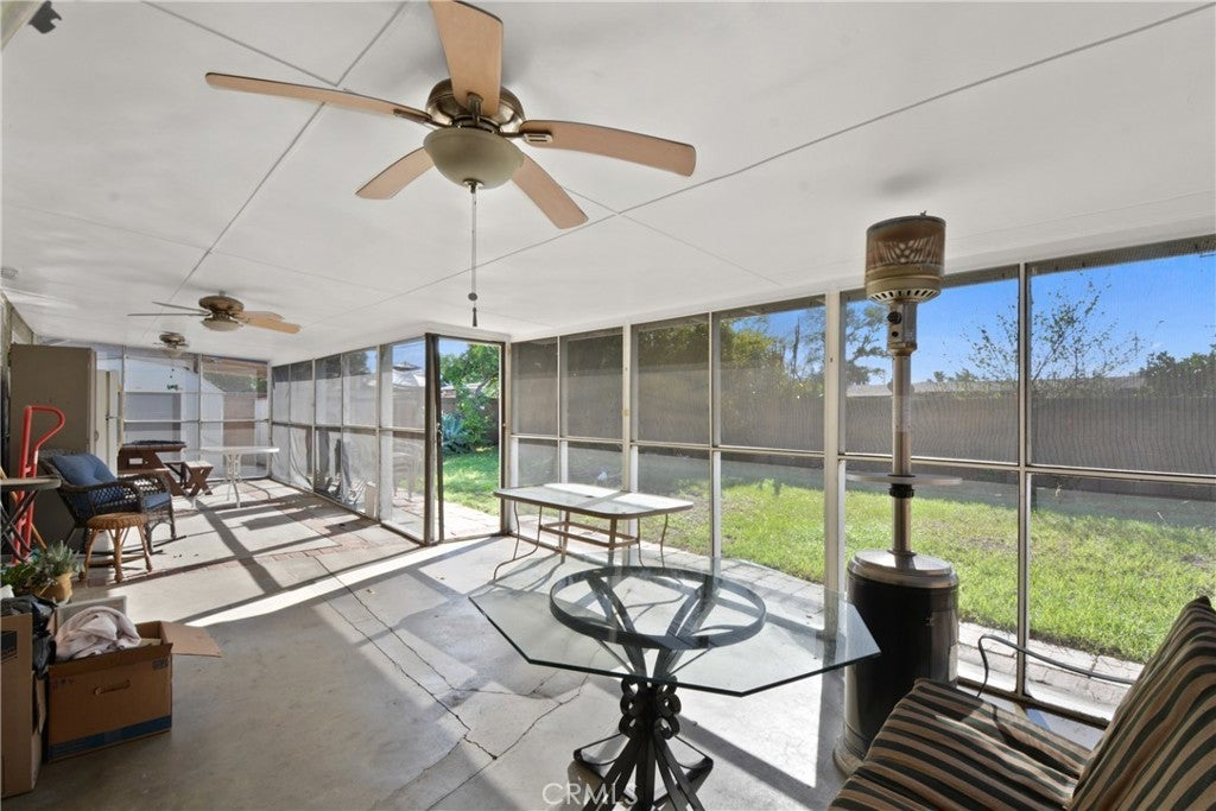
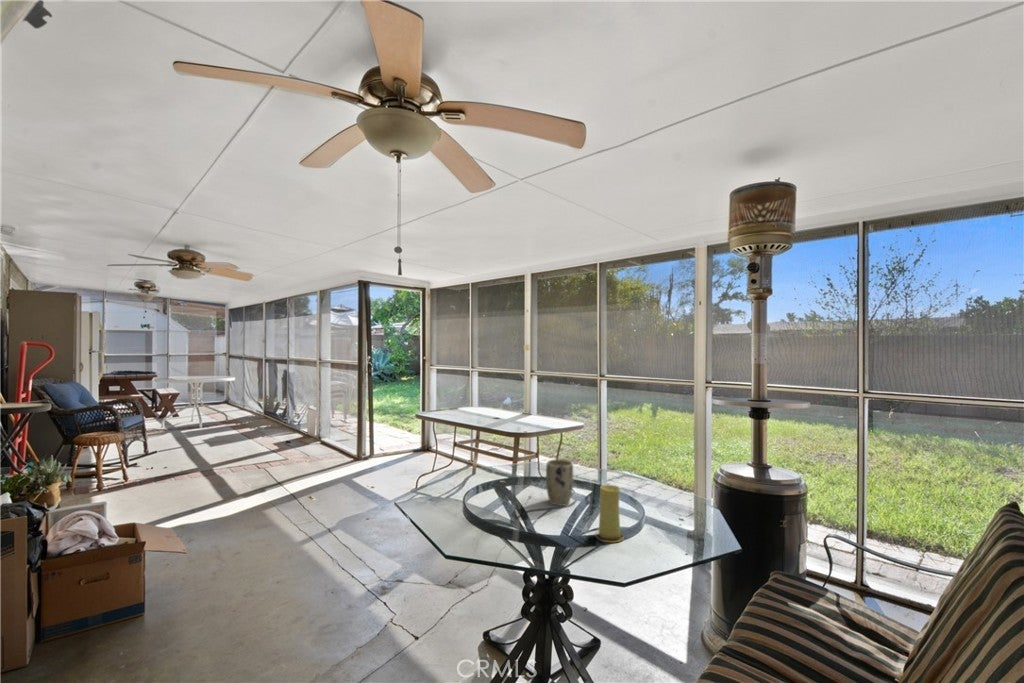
+ plant pot (559, 482)
+ candle (609, 511)
